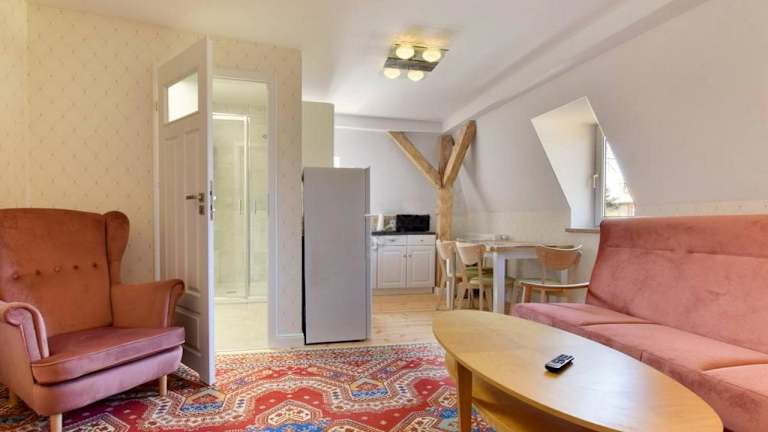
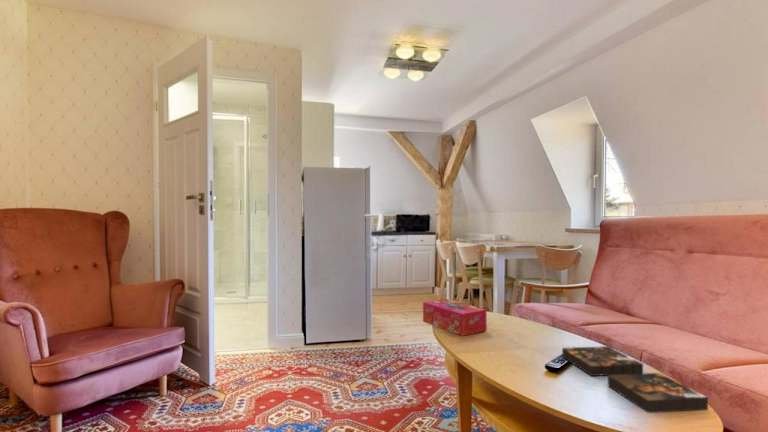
+ tissue box (453, 315)
+ board game (624, 374)
